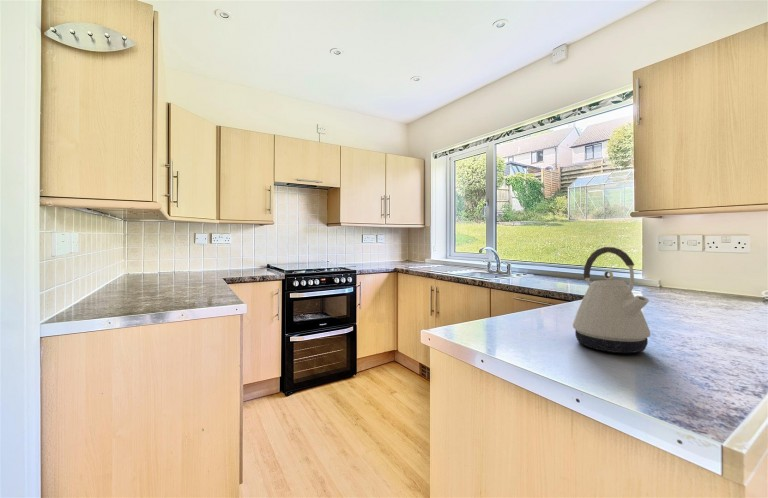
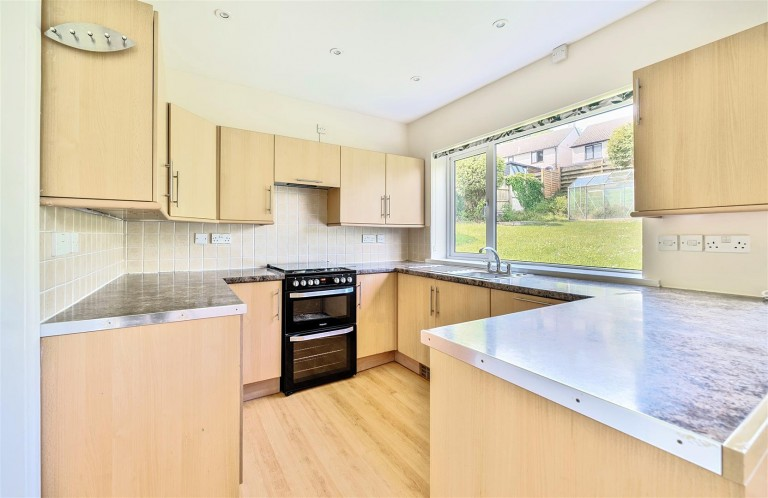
- kettle (610, 296)
